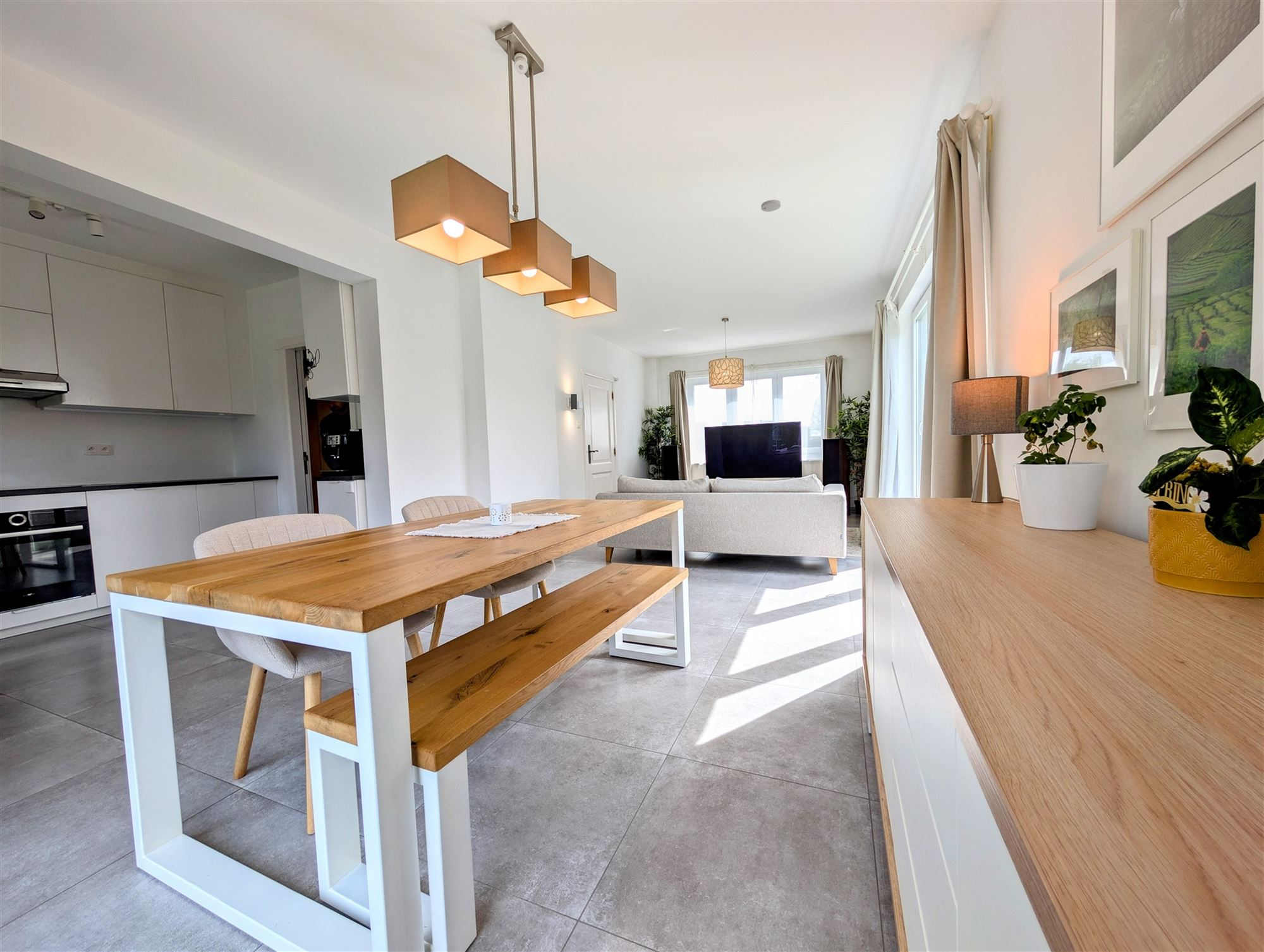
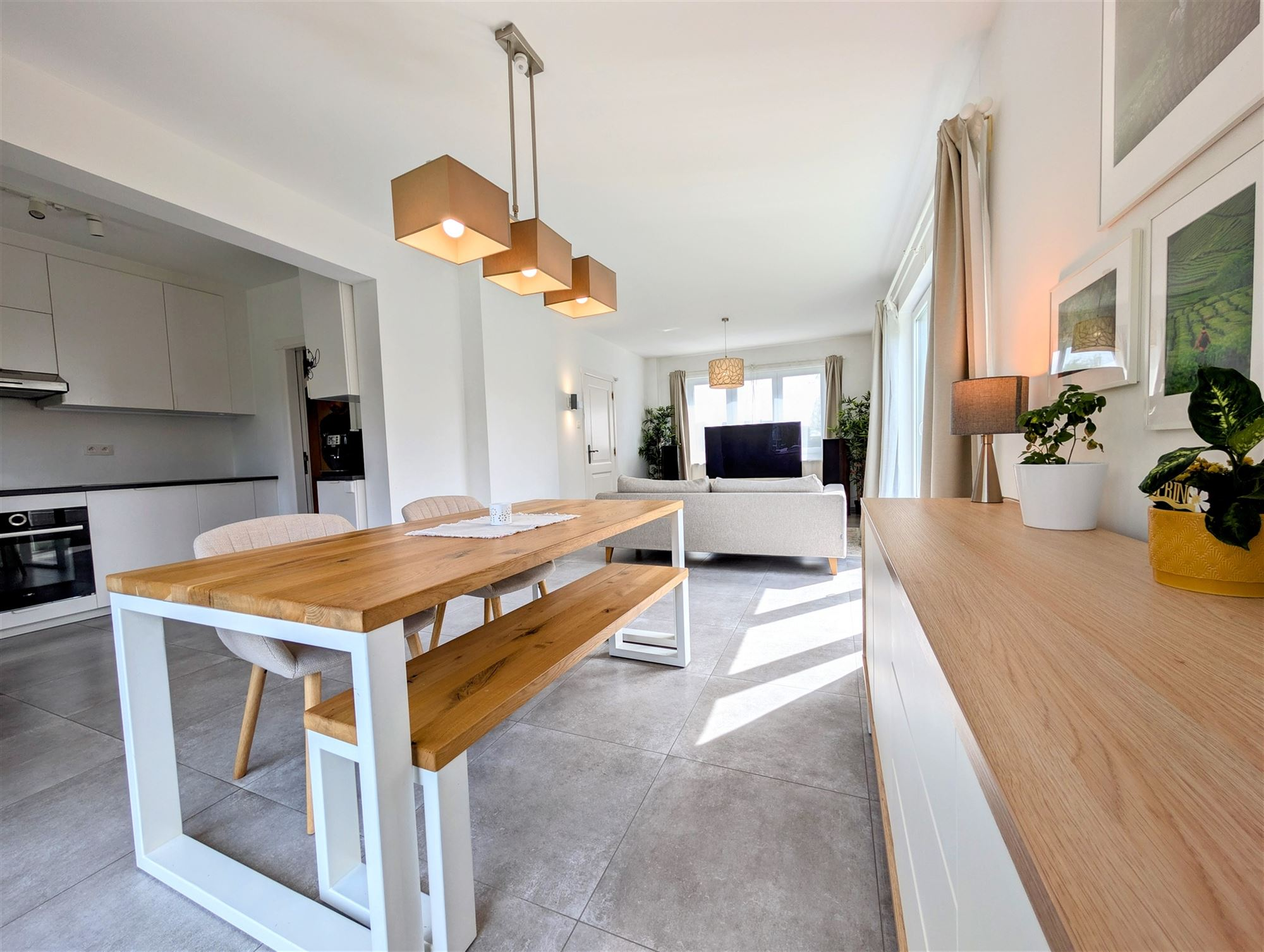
- smoke detector (770, 205)
